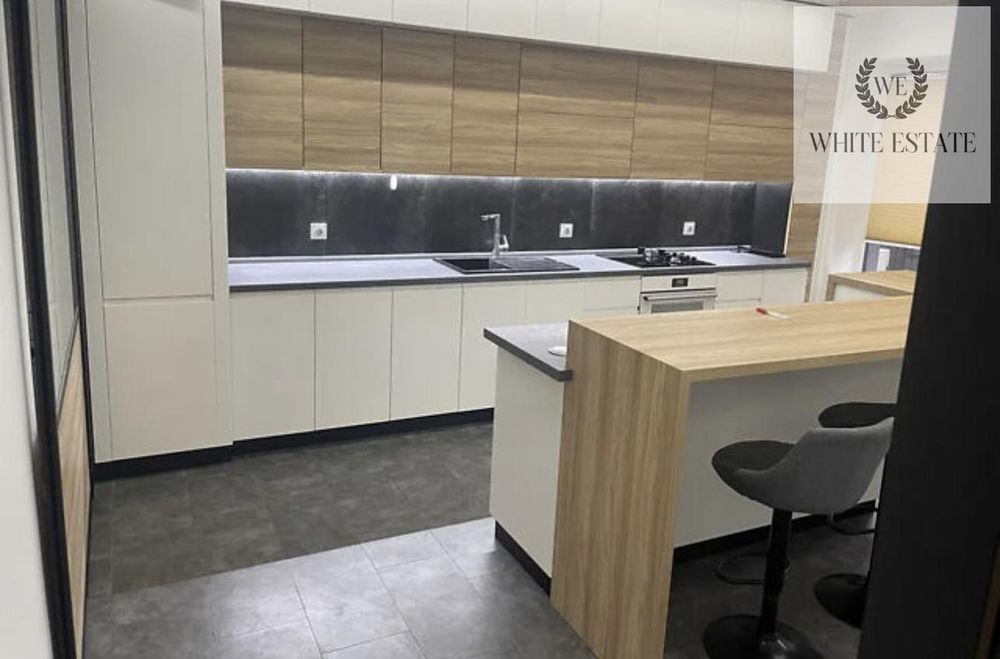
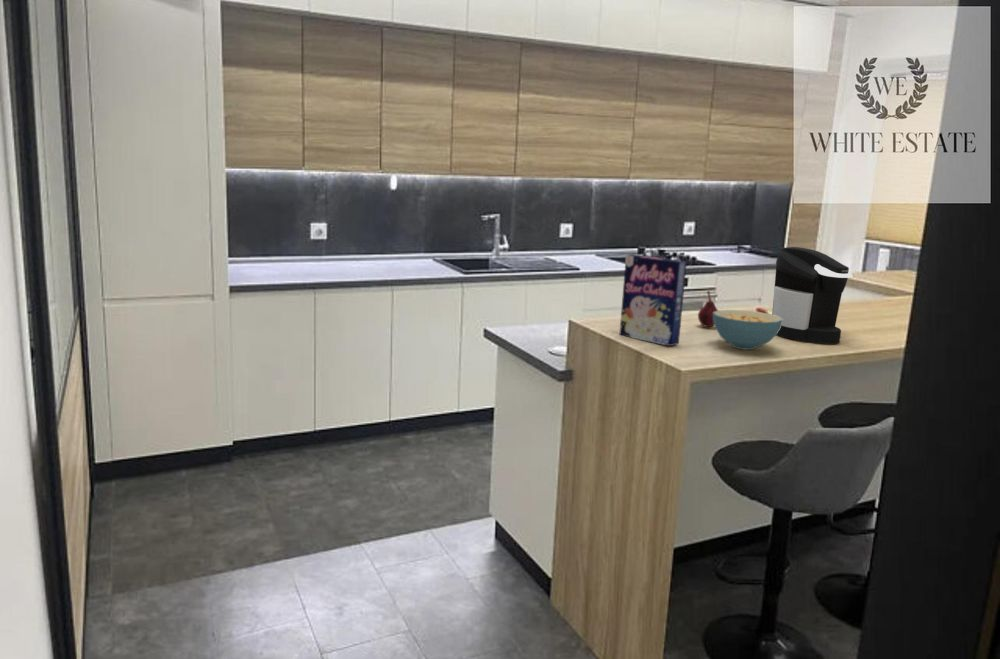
+ fruit (709, 309)
+ coffee maker (812, 293)
+ cereal bowl (745, 331)
+ cereal box (652, 298)
